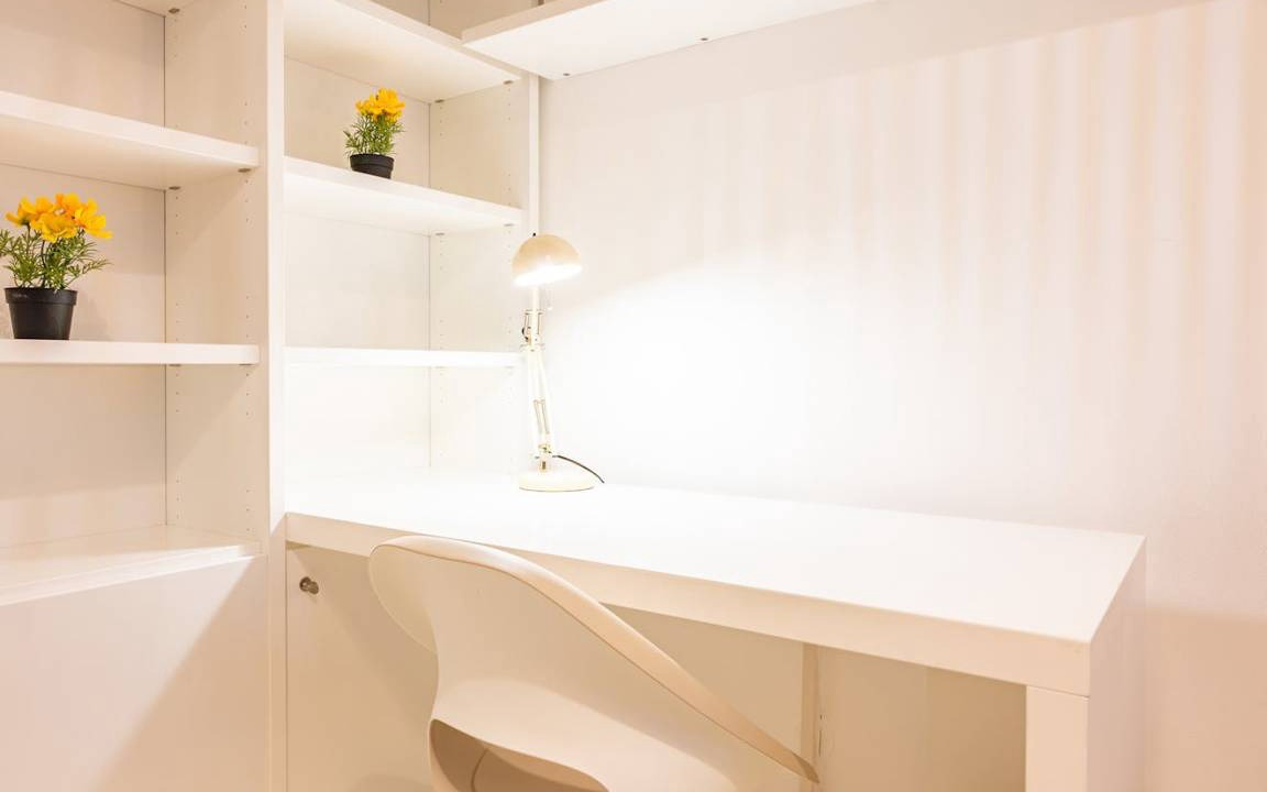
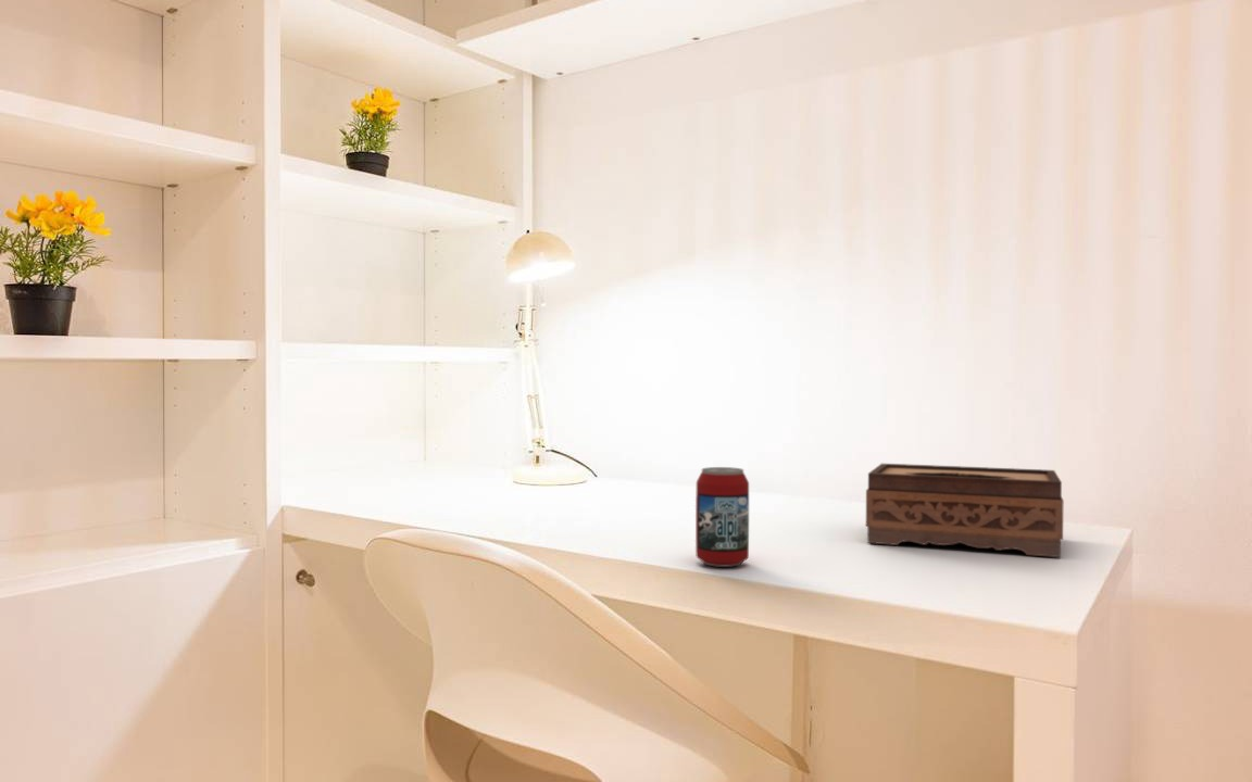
+ tissue box (962, 505)
+ beverage can (722, 516)
